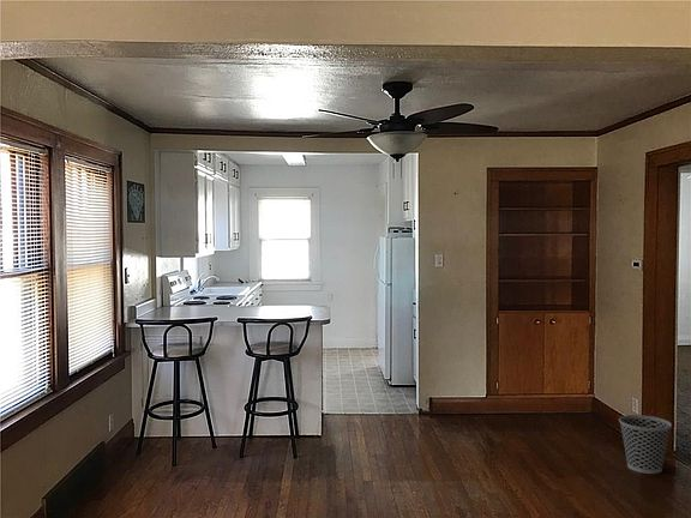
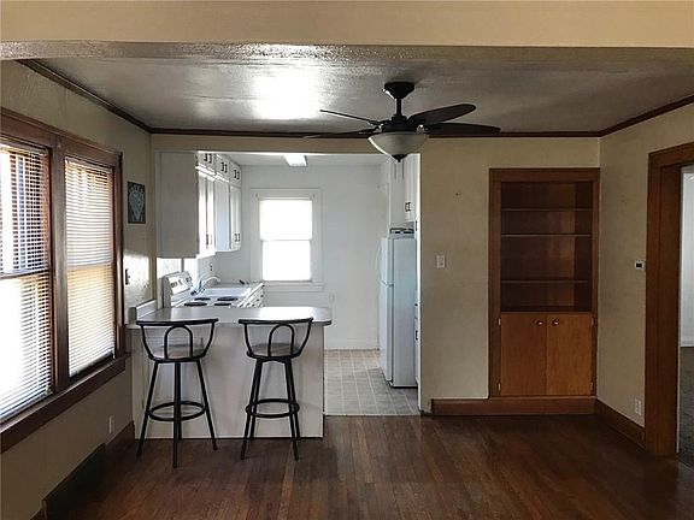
- wastebasket (644, 444)
